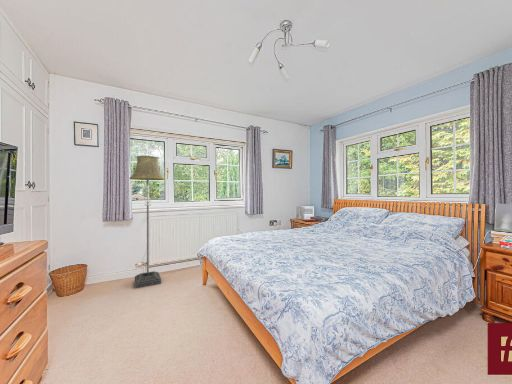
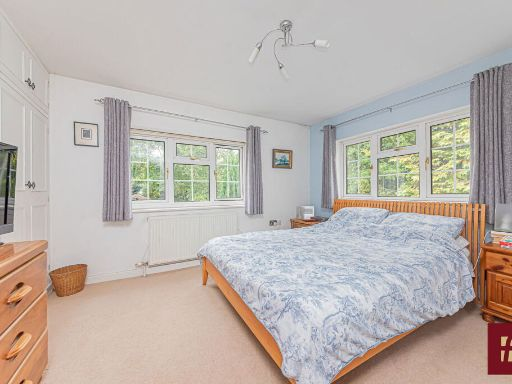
- floor lamp (147, 219)
